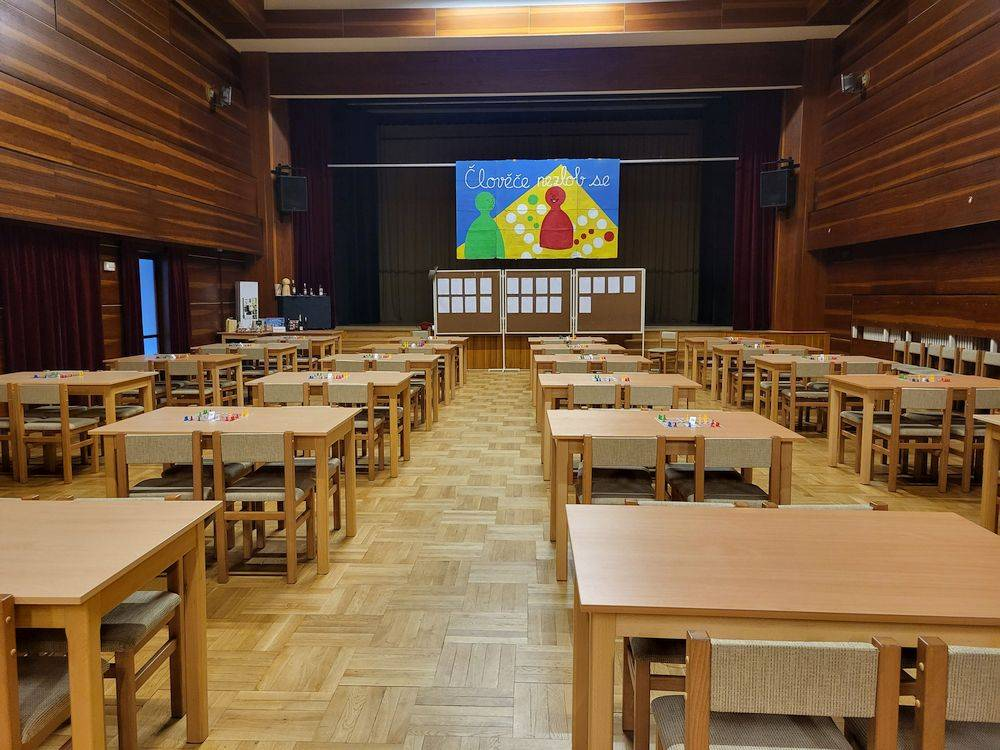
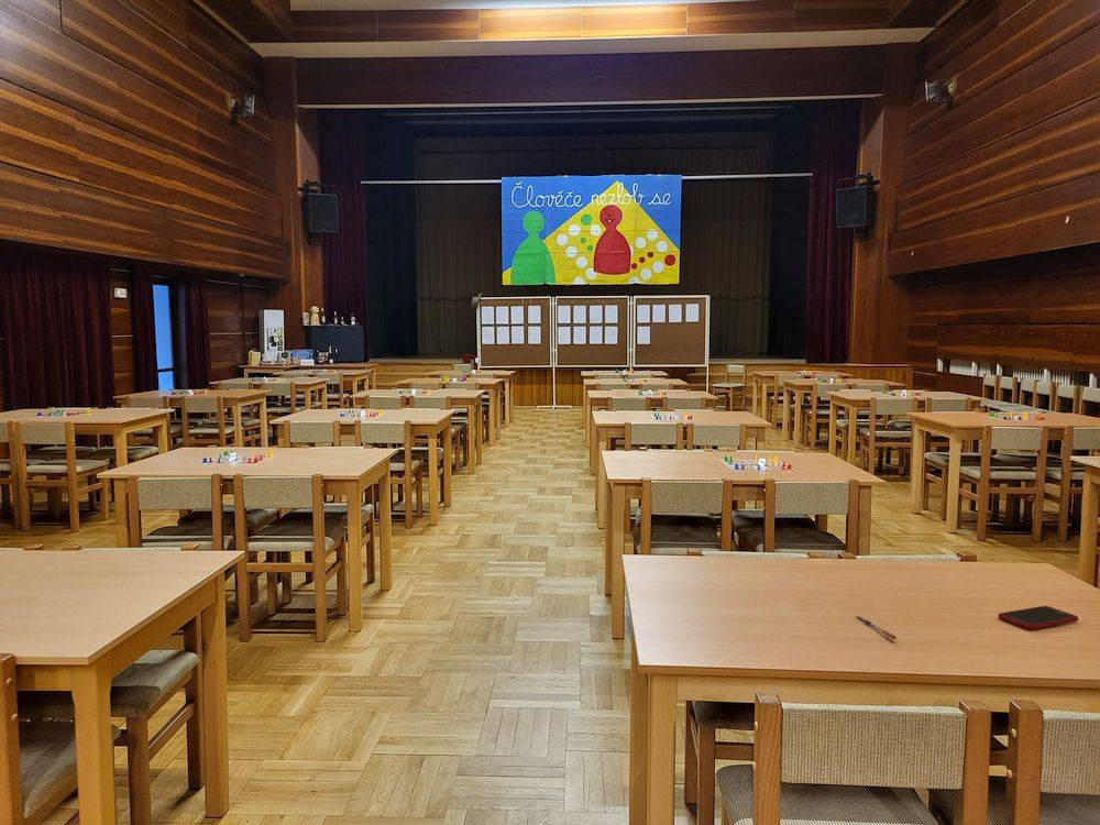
+ pen (875, 626)
+ cell phone (1037, 617)
